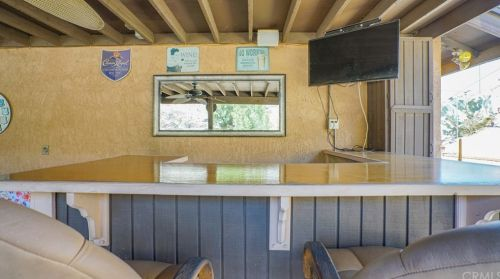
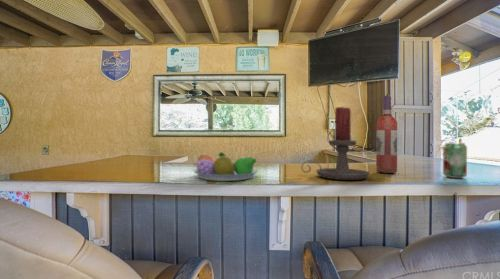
+ wine bottle (386, 134)
+ beverage can (454, 159)
+ fruit bowl (227, 164)
+ candle holder (334, 141)
